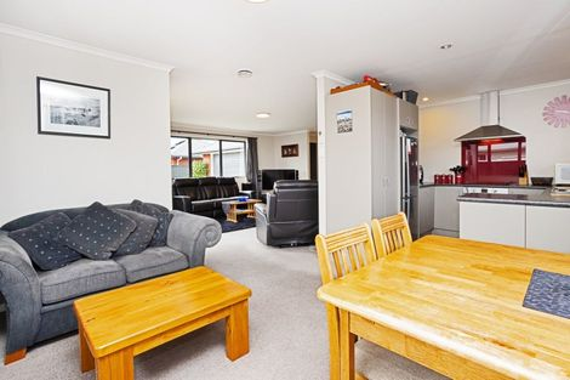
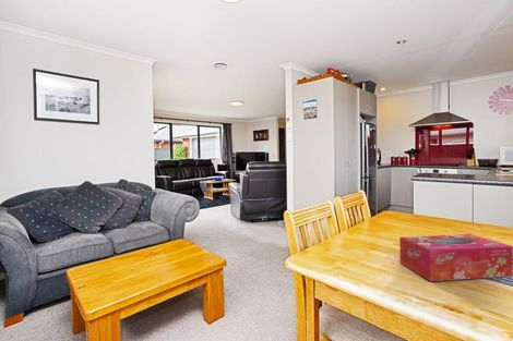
+ tissue box (452, 255)
